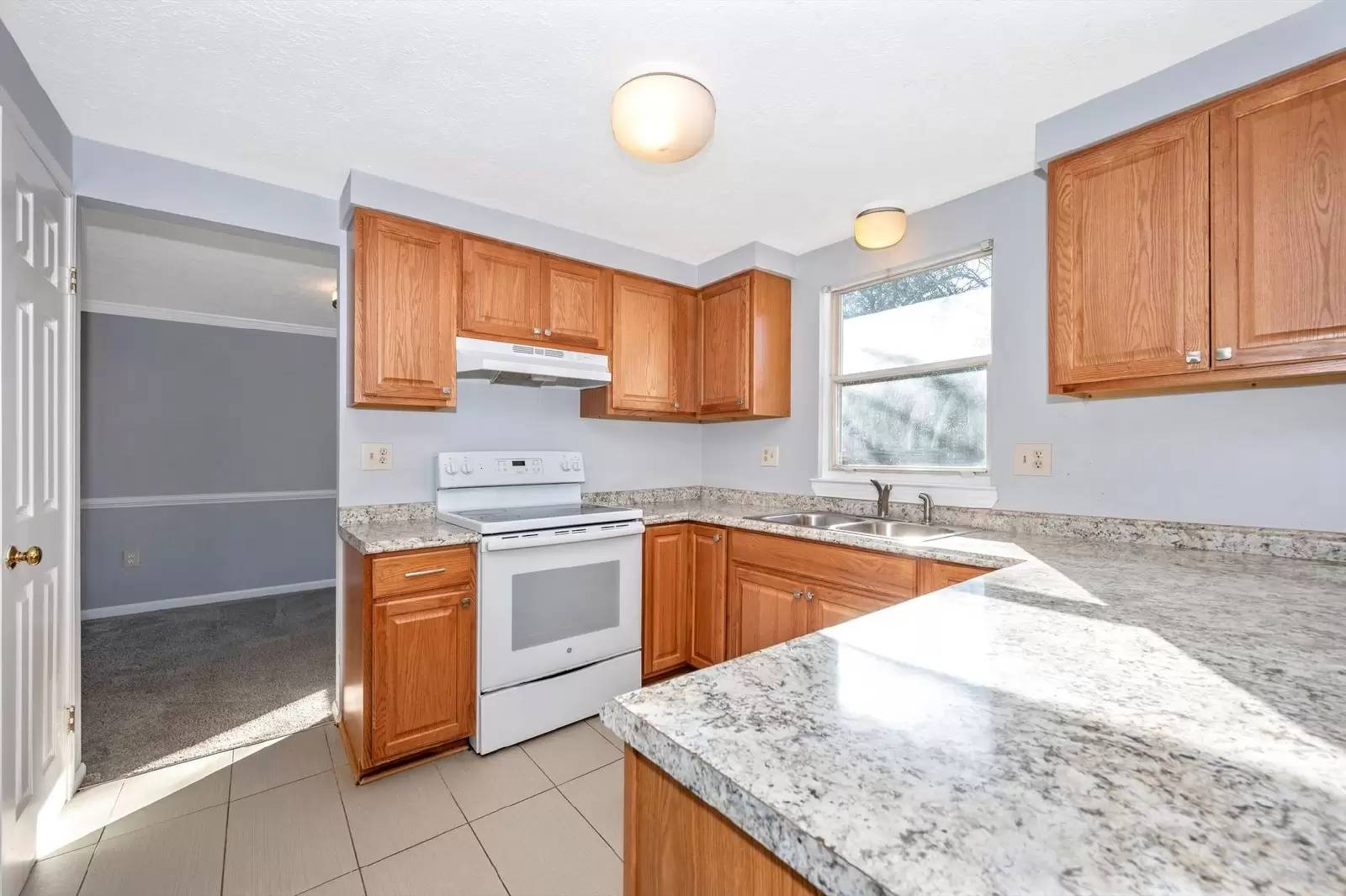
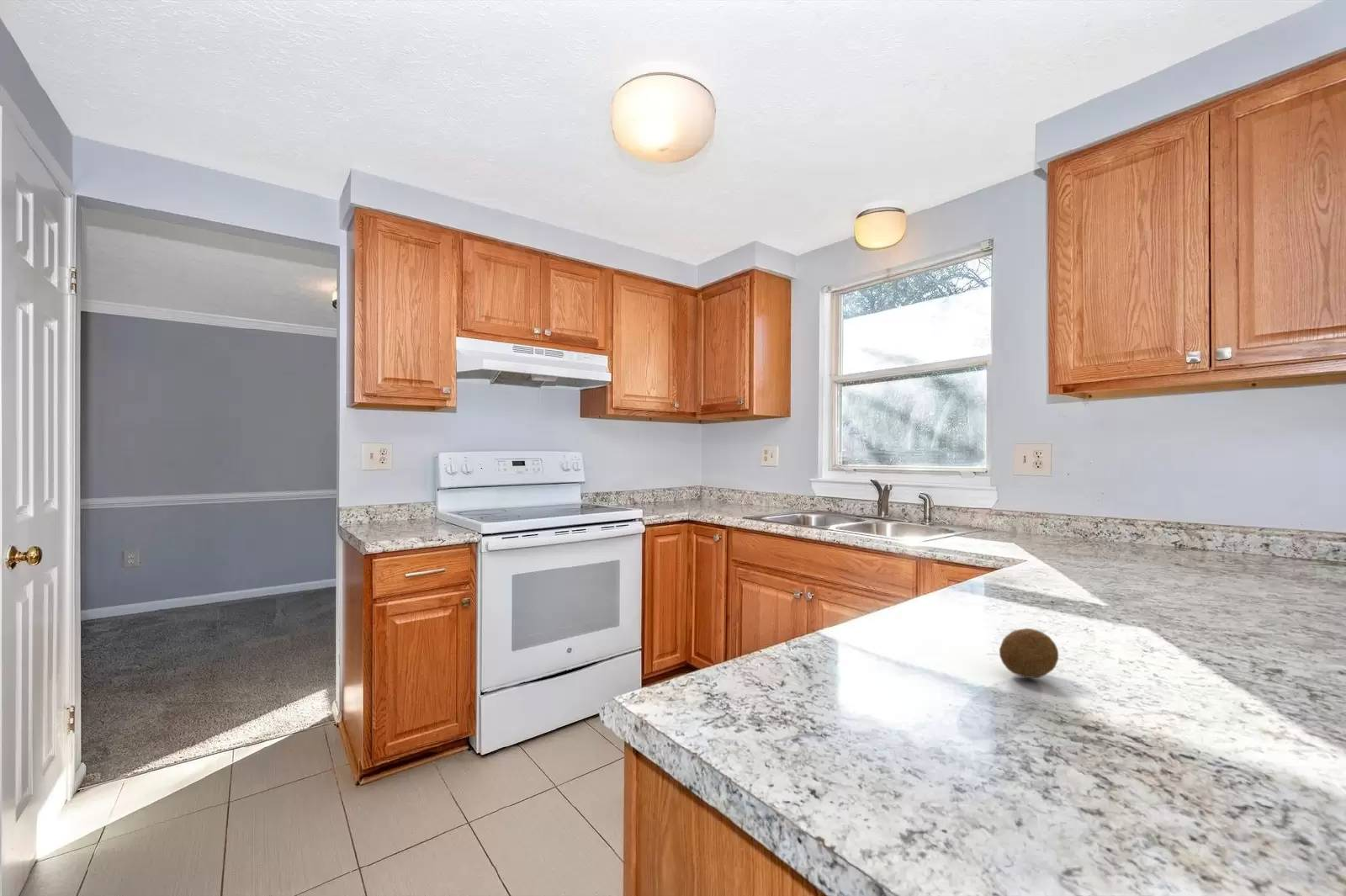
+ fruit (1028, 653)
